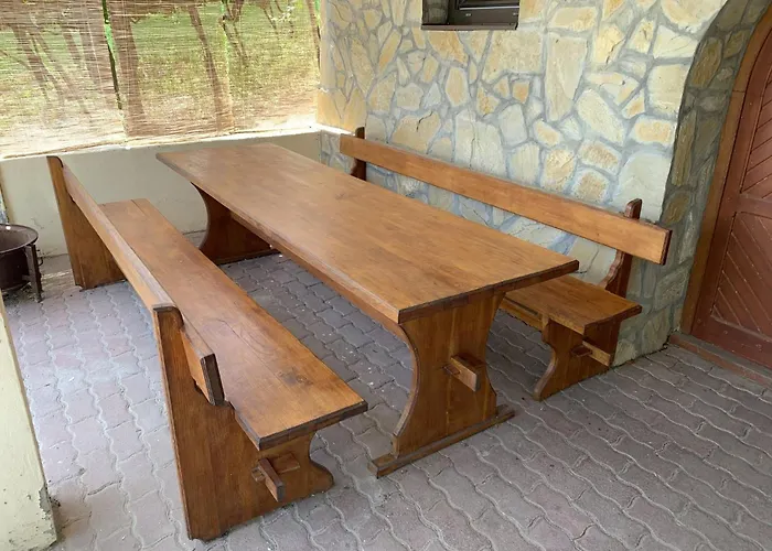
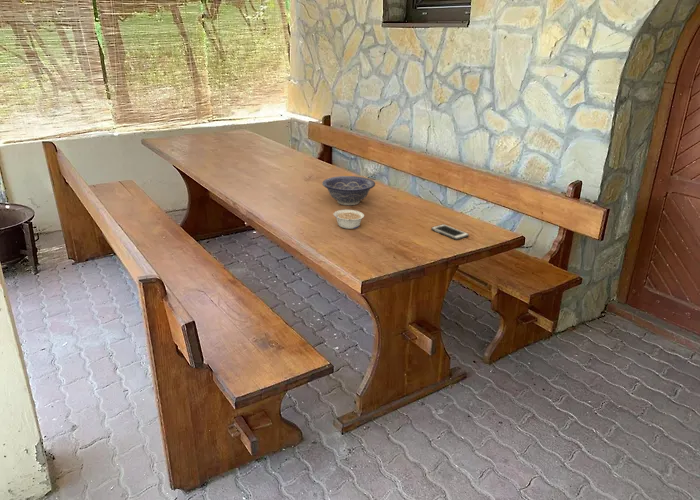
+ legume (349, 219)
+ decorative bowl (348, 192)
+ cell phone (449, 231)
